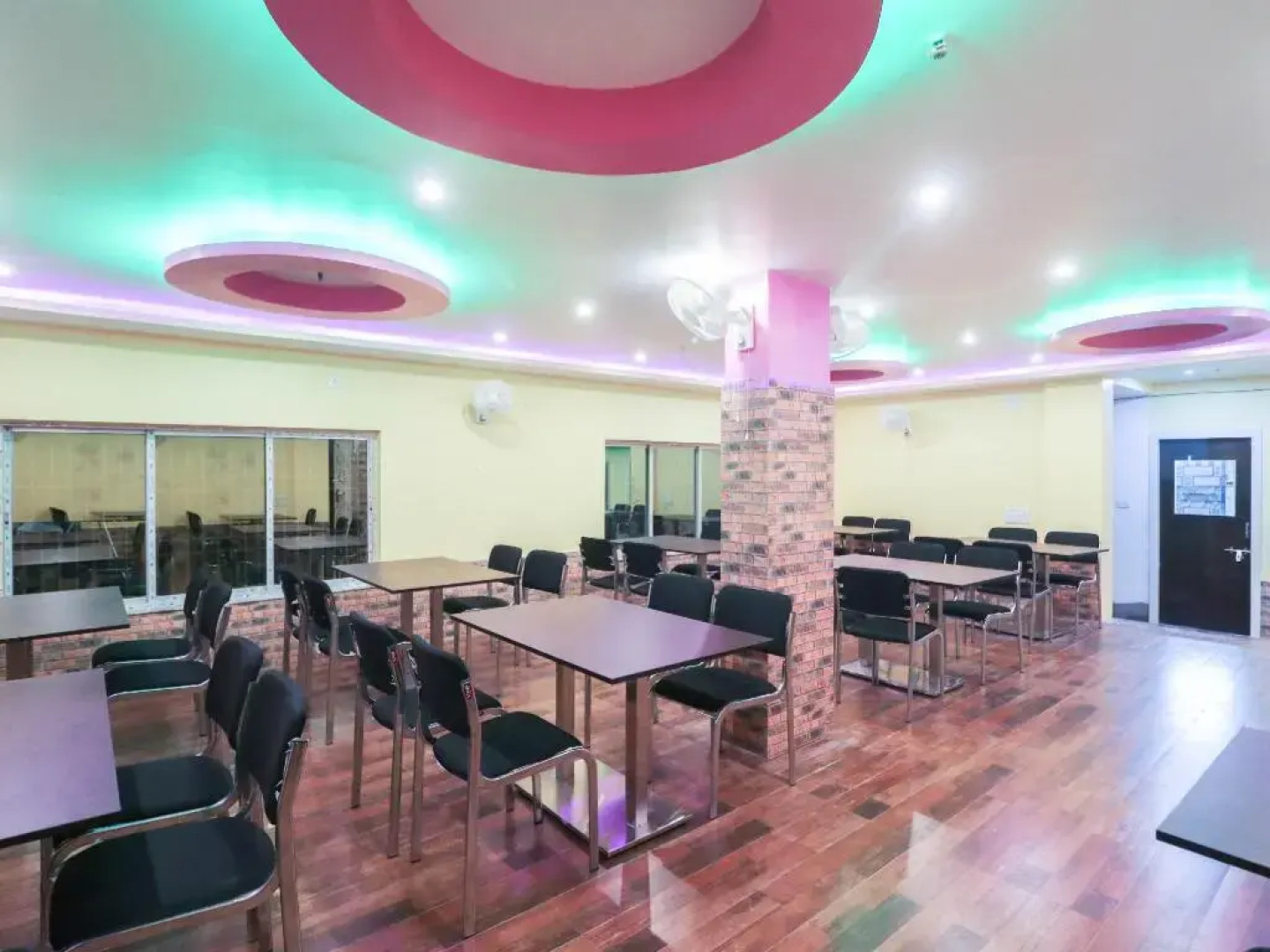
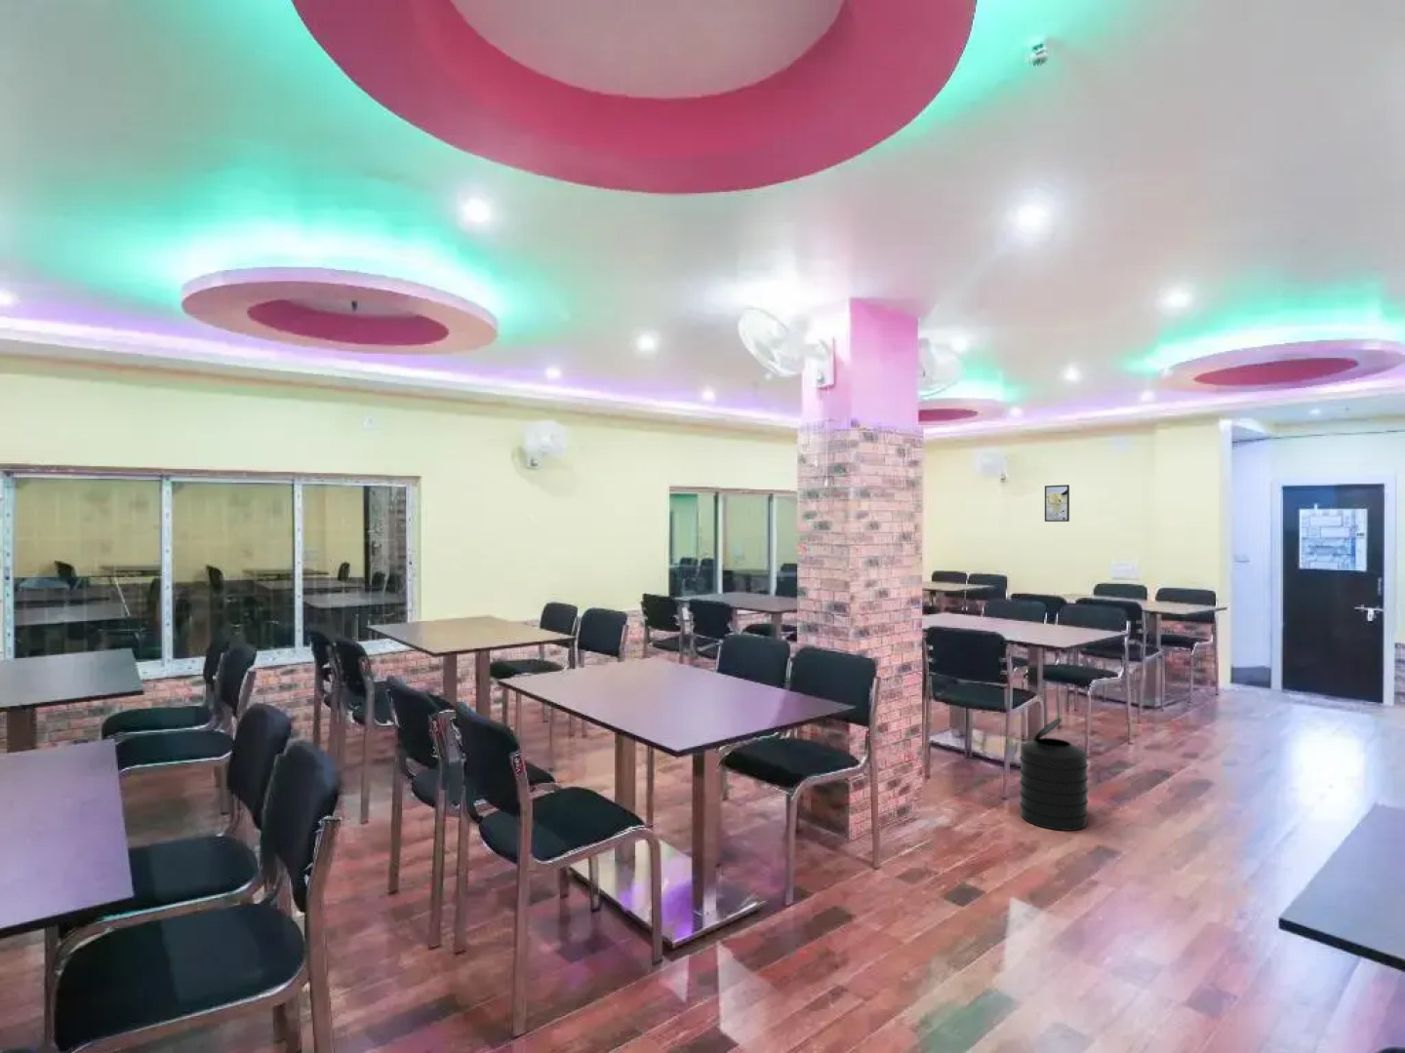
+ trash can (1053, 768)
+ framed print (1057, 503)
